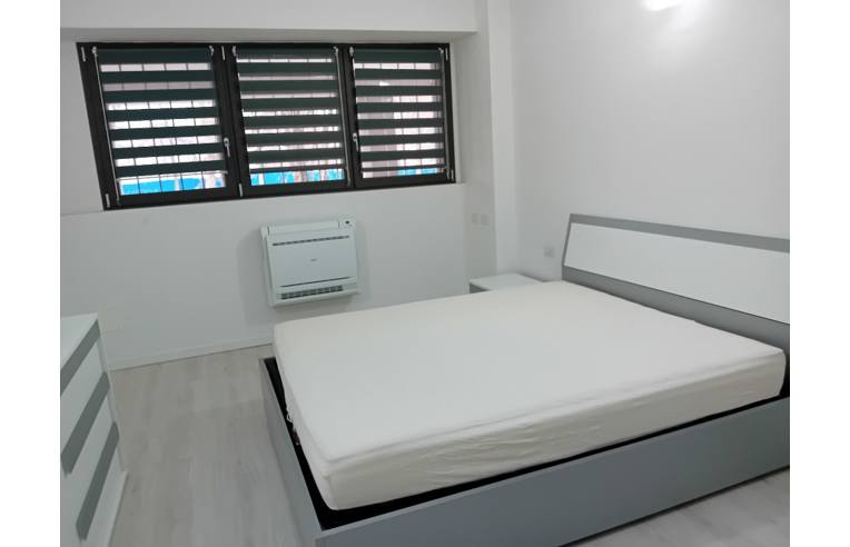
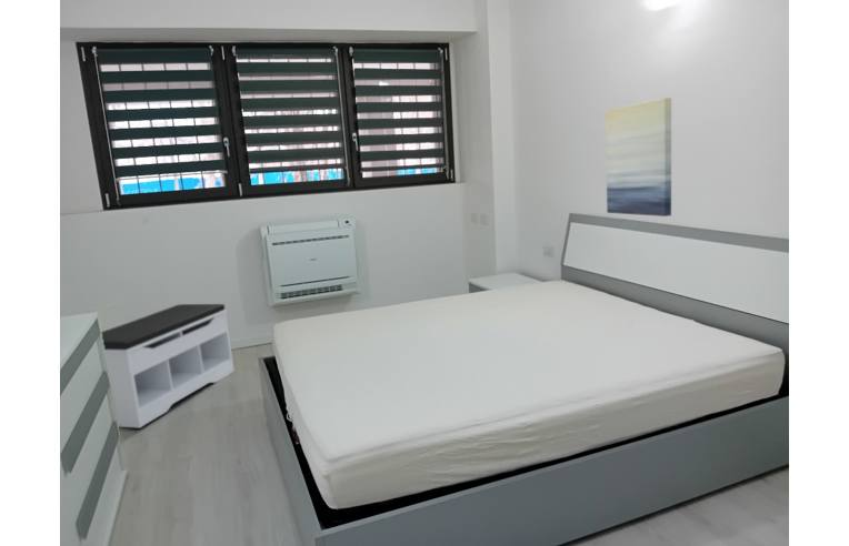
+ wall art (636, 160)
+ bench (161, 357)
